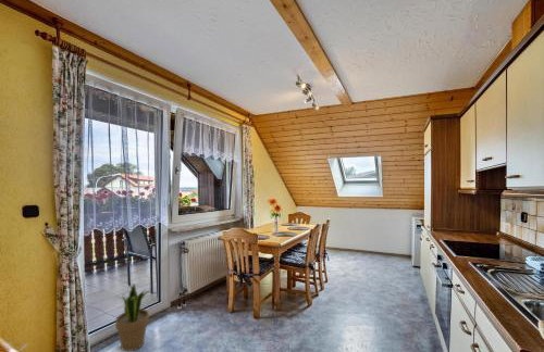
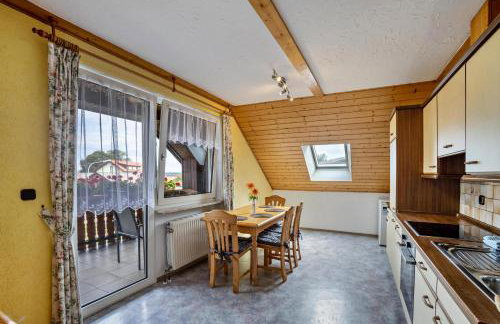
- potted plant (135, 314)
